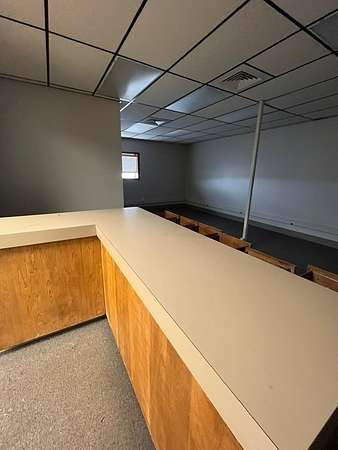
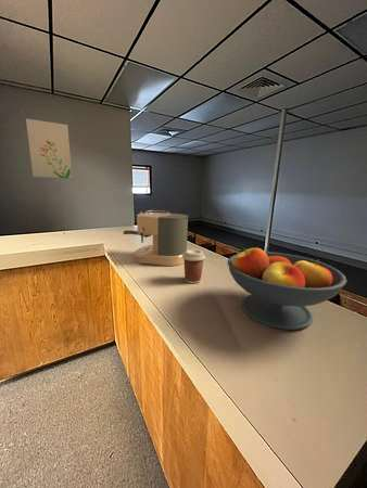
+ fruit bowl (279, 281)
+ wall art (50, 150)
+ coffee cup (193, 266)
+ coffee maker (154, 234)
